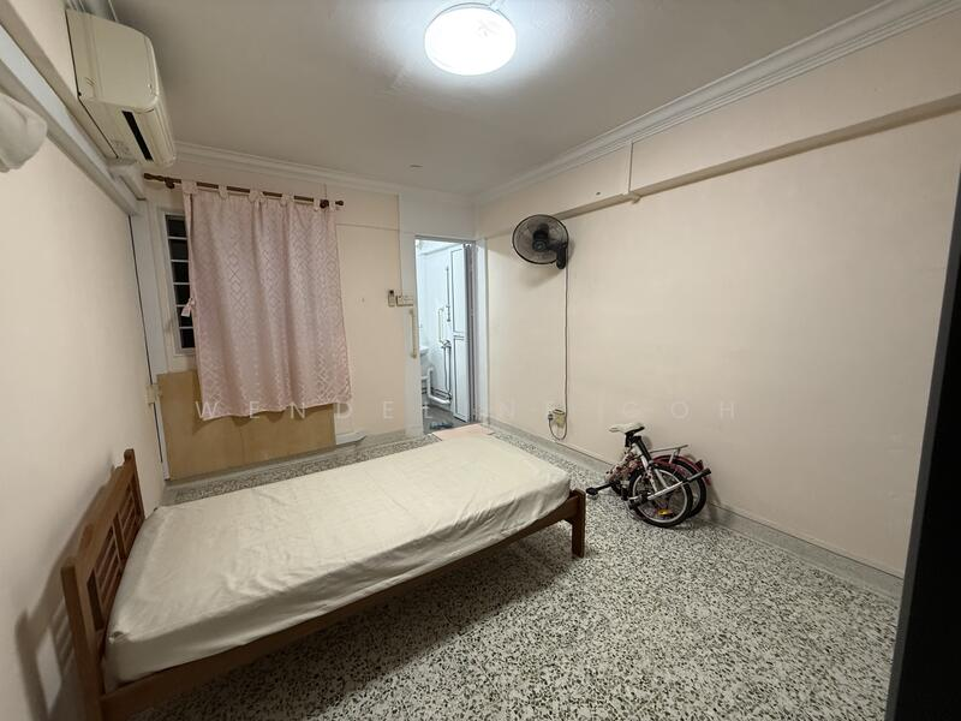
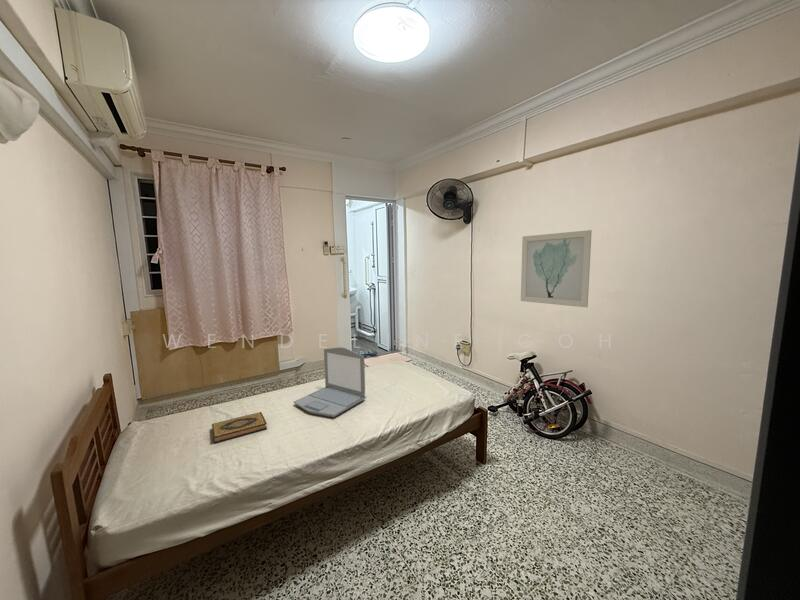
+ laptop (327, 378)
+ hardback book (239, 426)
+ wall art (552, 269)
